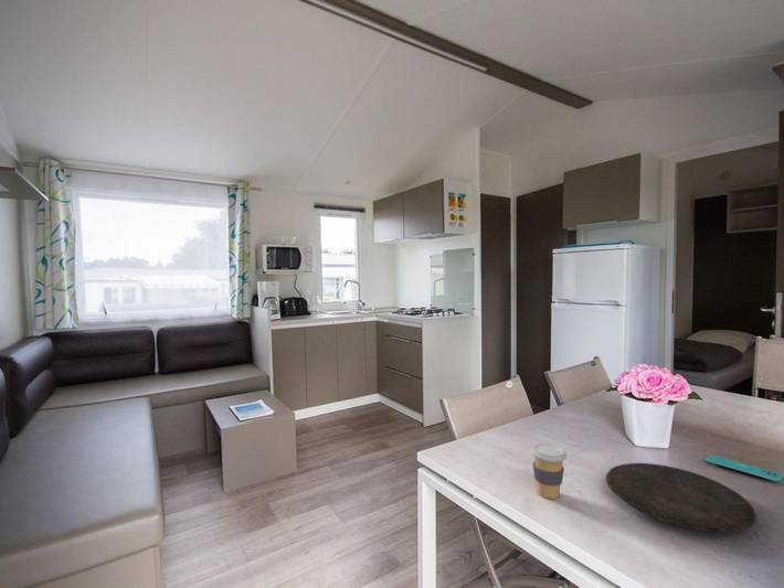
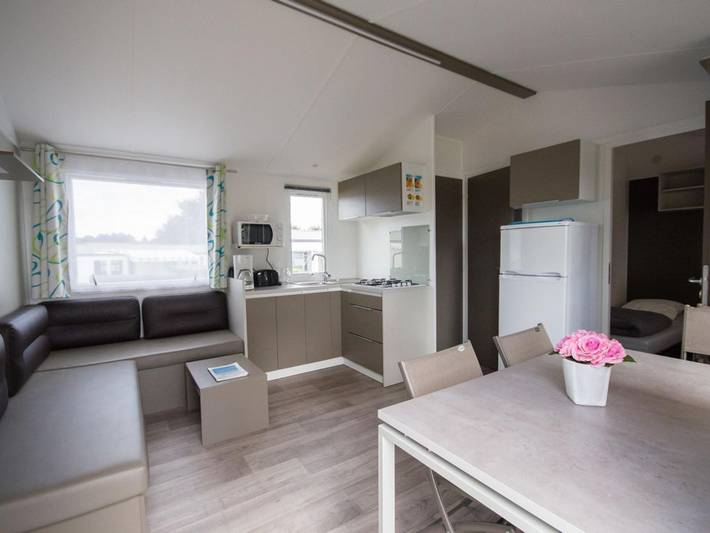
- smartphone (742, 467)
- coffee cup (548, 471)
- plate (674, 496)
